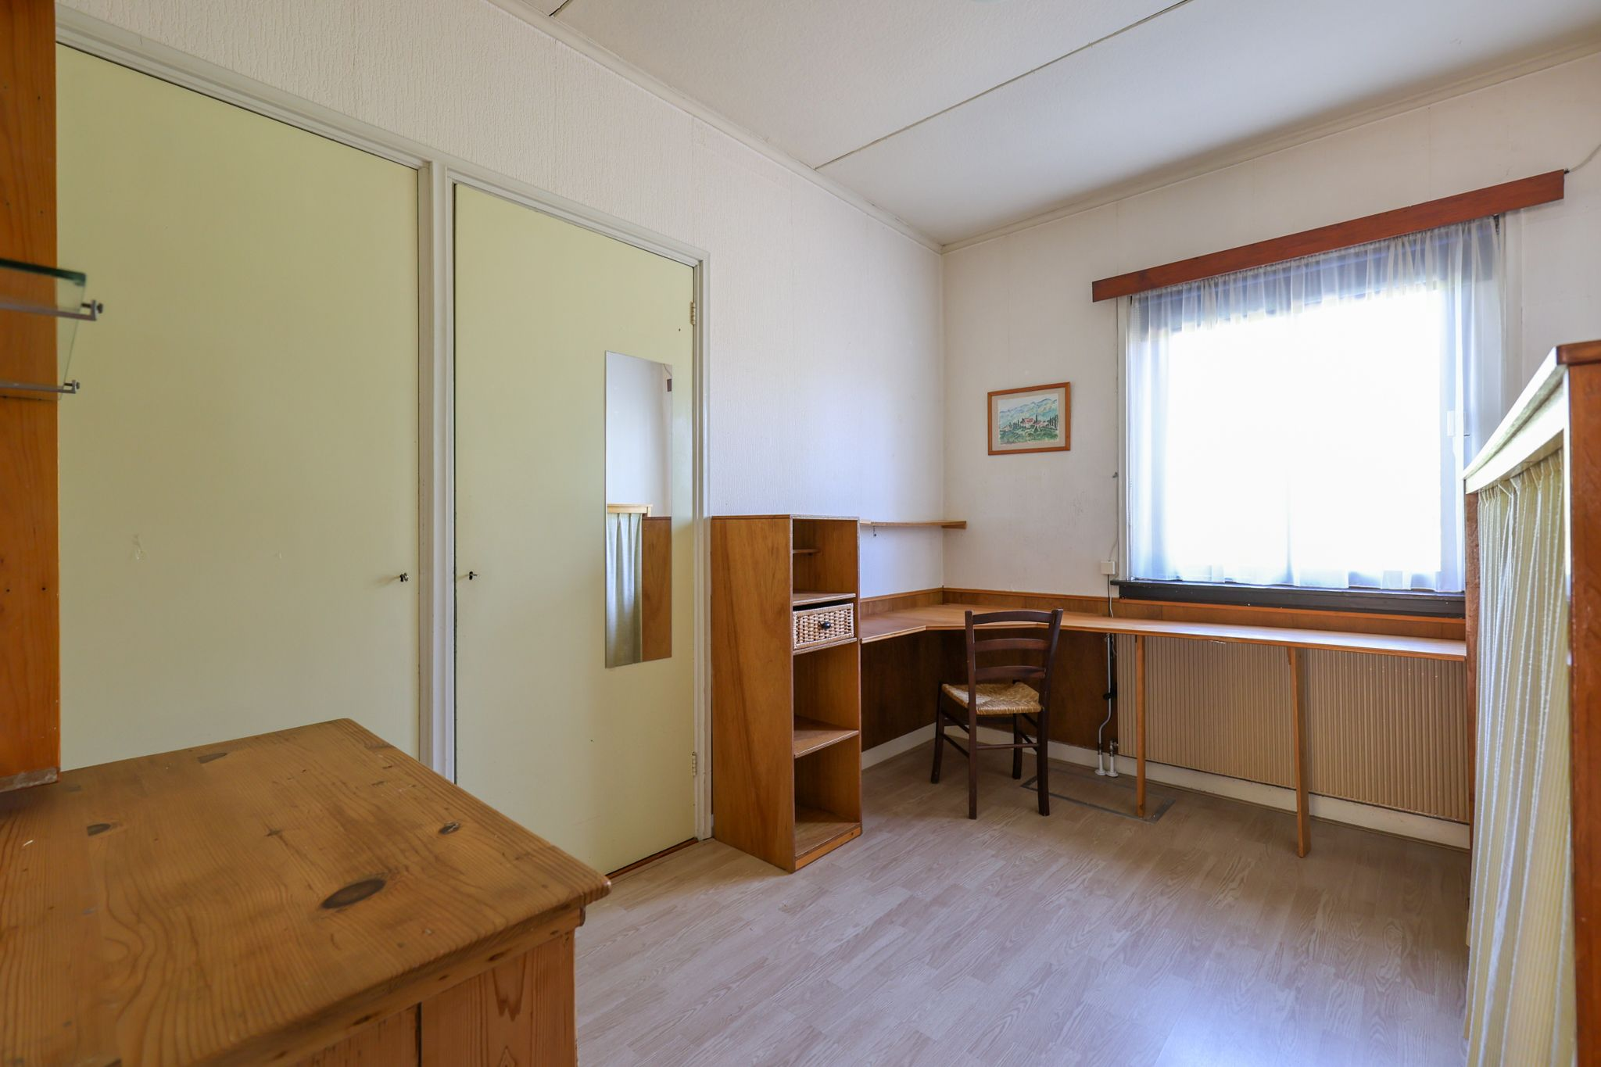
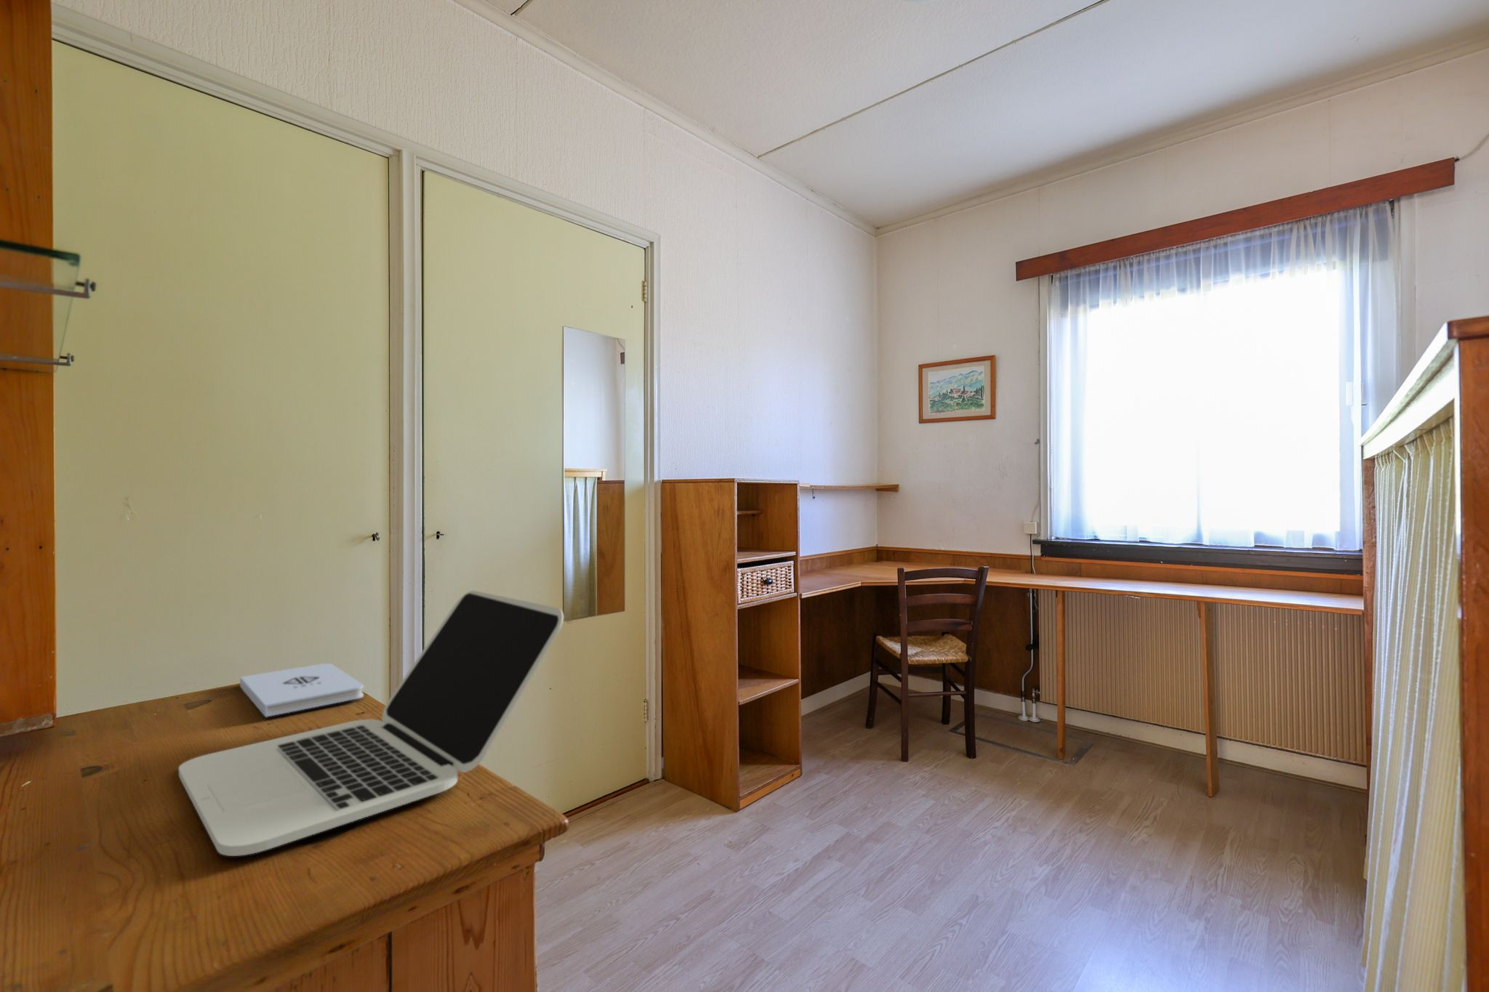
+ laptop (392, 695)
+ notepad (301, 686)
